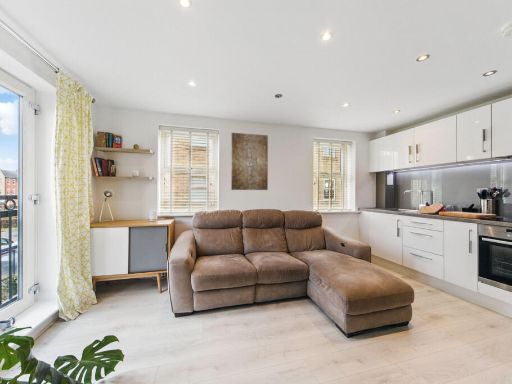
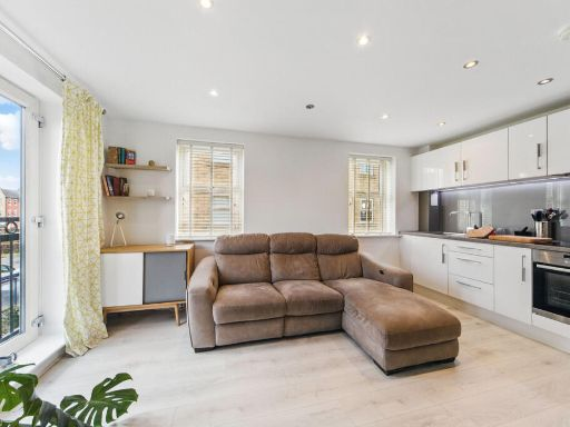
- wall art (249, 162)
